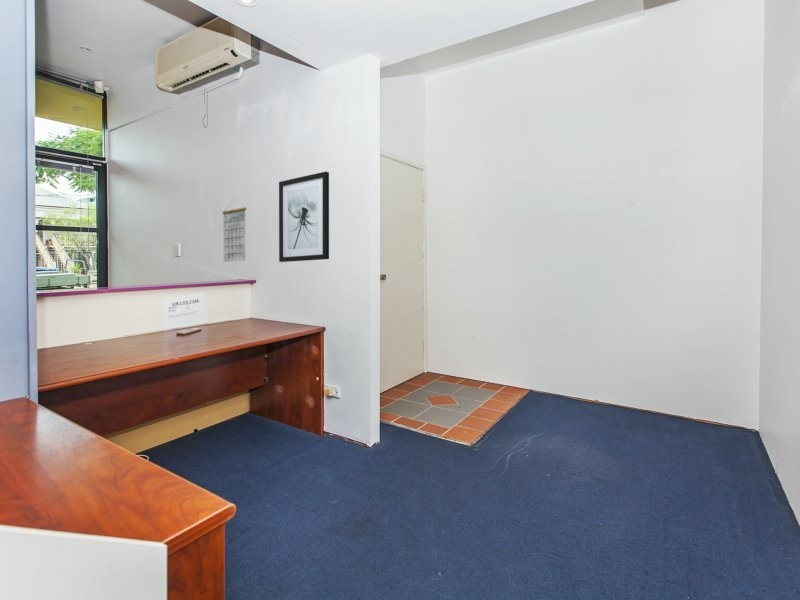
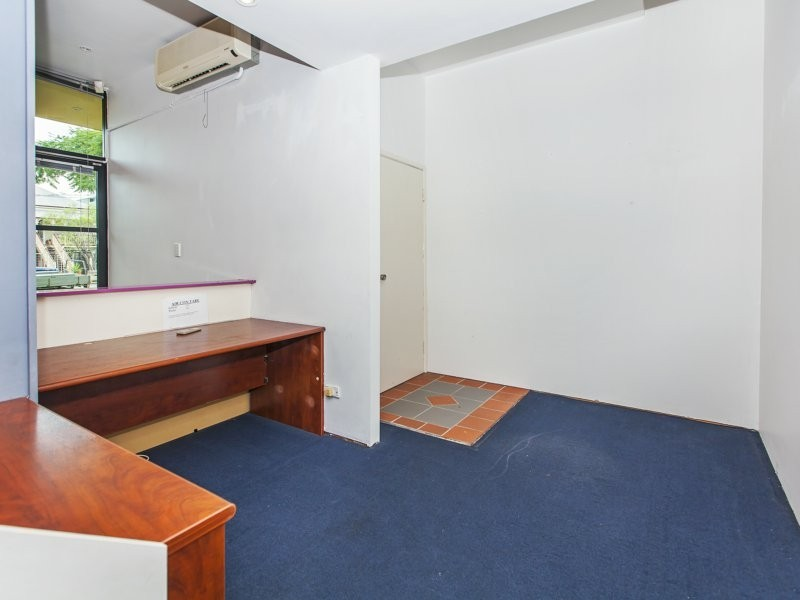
- calendar (234, 229)
- wall art (303, 218)
